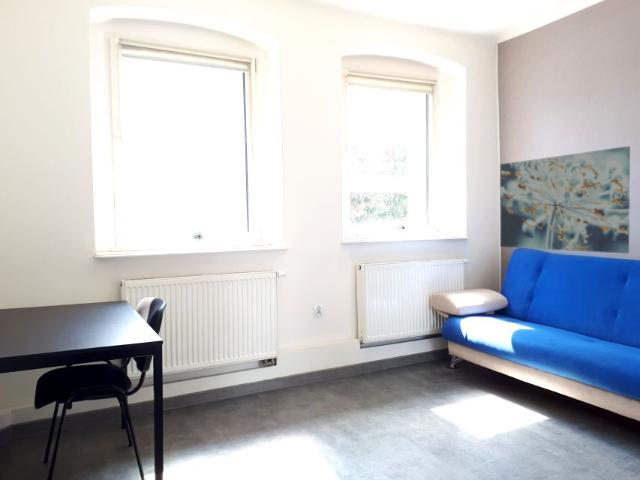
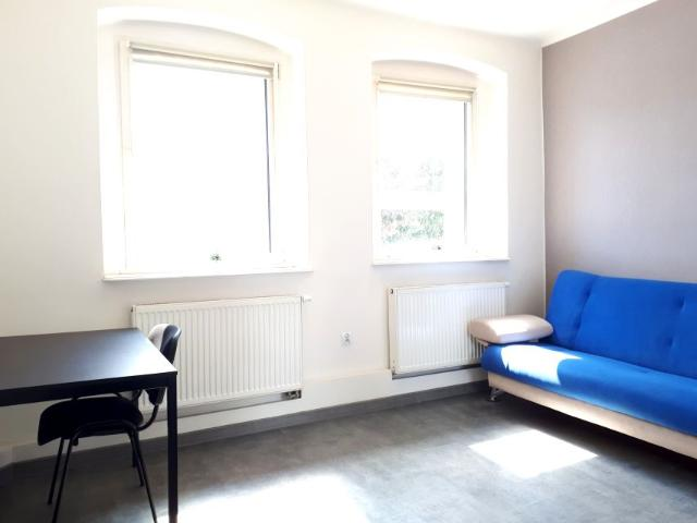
- wall art (556, 203)
